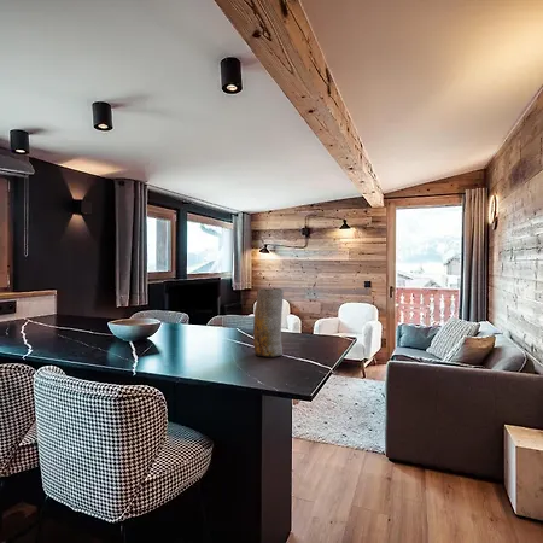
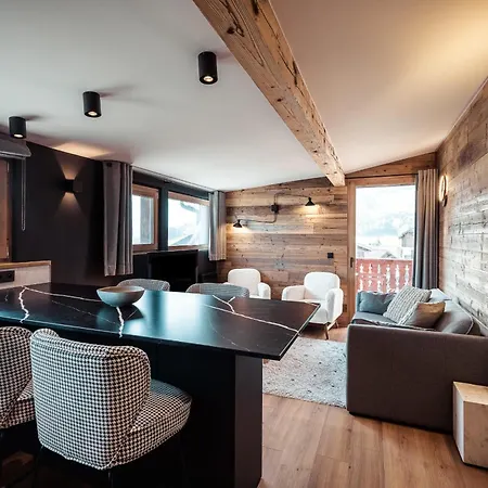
- vase (268, 321)
